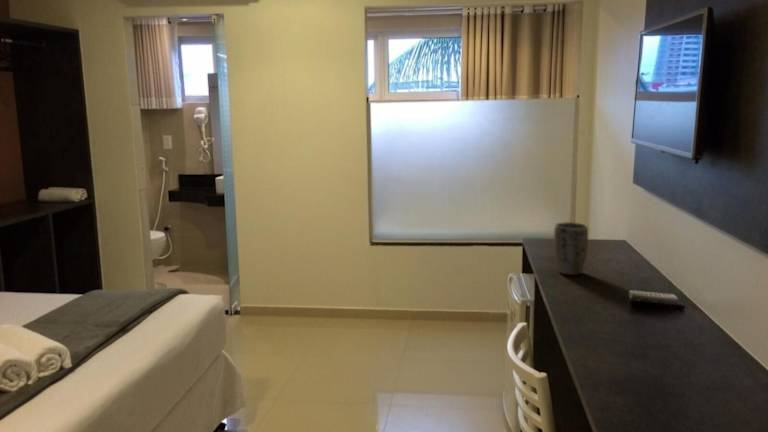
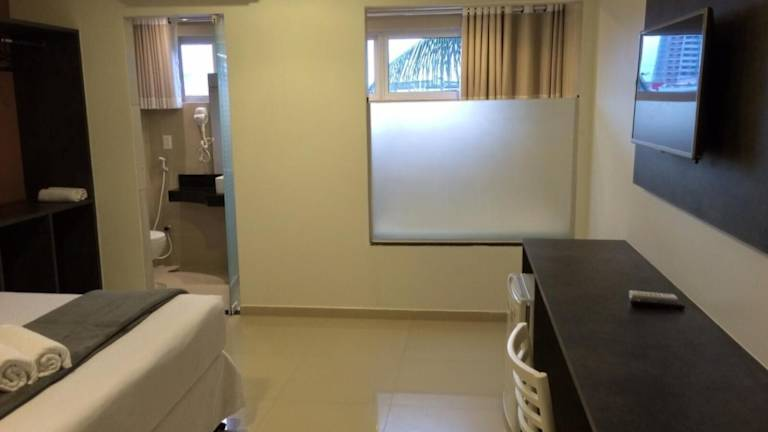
- plant pot (570, 248)
